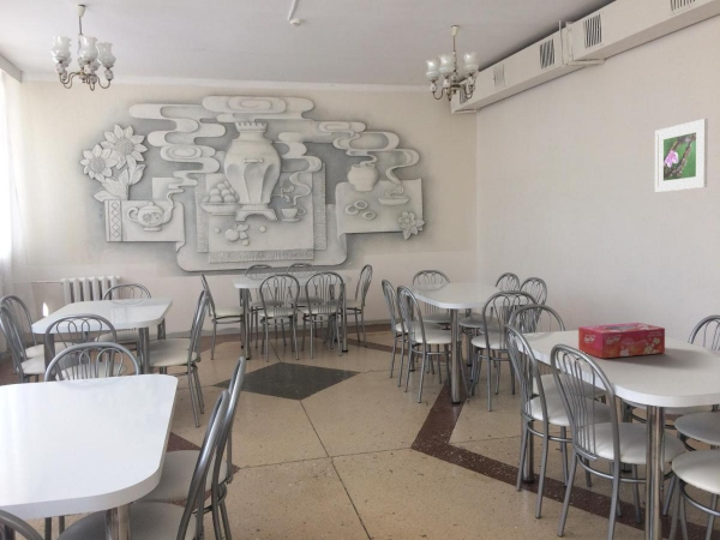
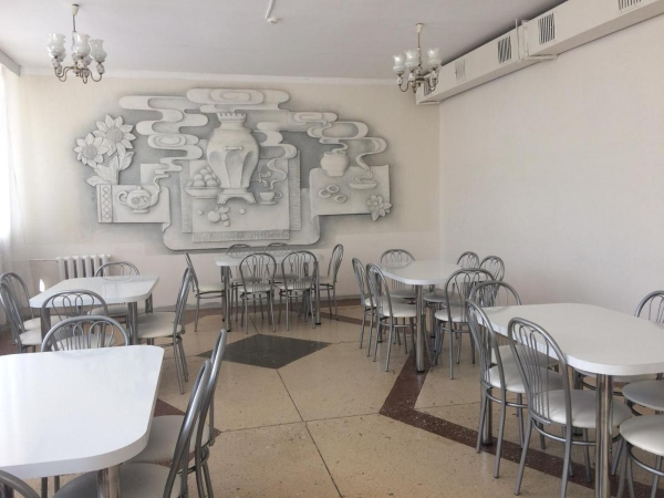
- tissue box (620, 340)
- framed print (679, 157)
